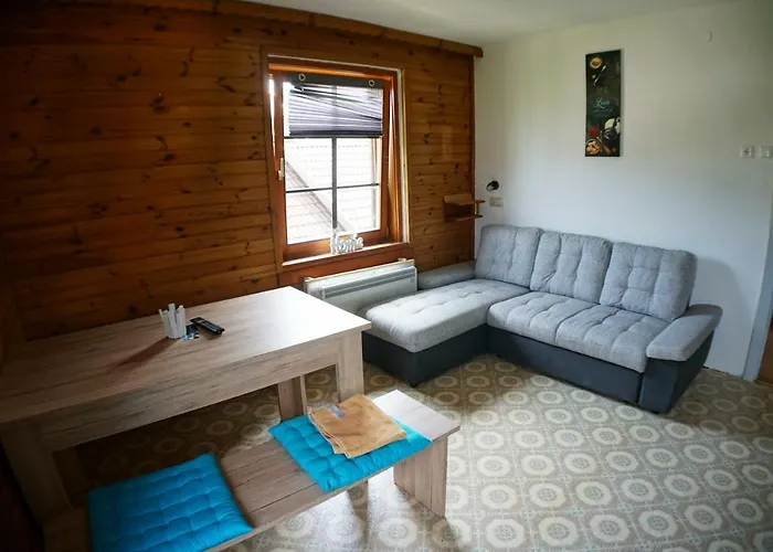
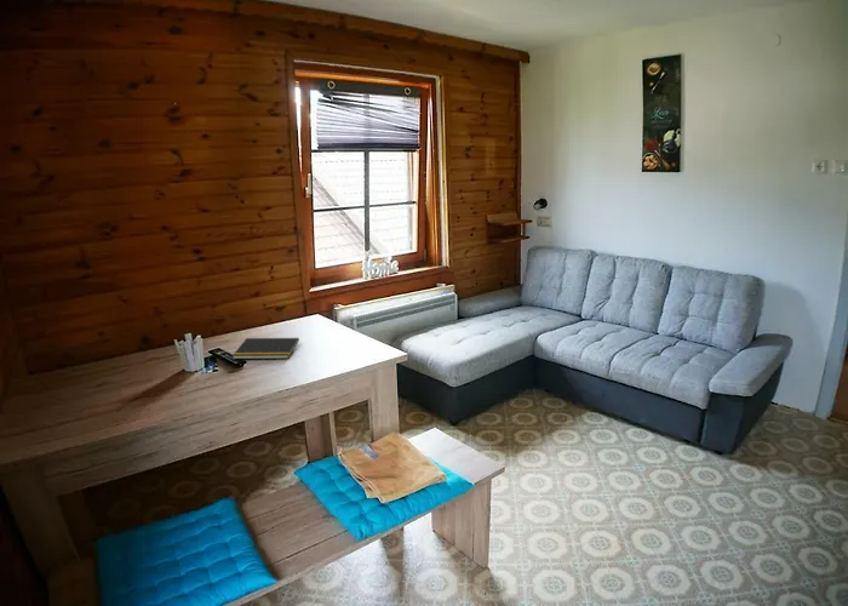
+ notepad (267, 348)
